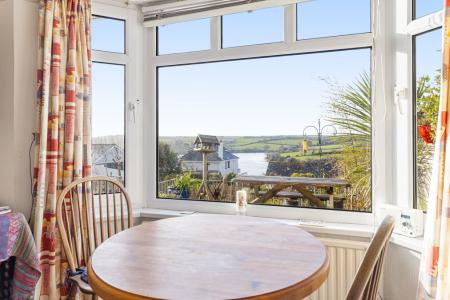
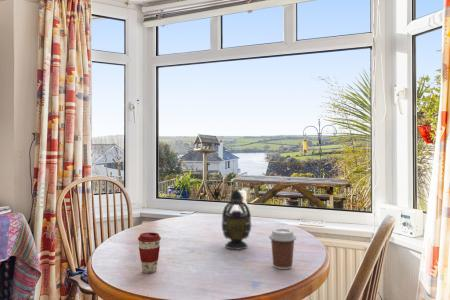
+ coffee cup (149, 252)
+ coffee cup (282, 248)
+ teapot (236, 215)
